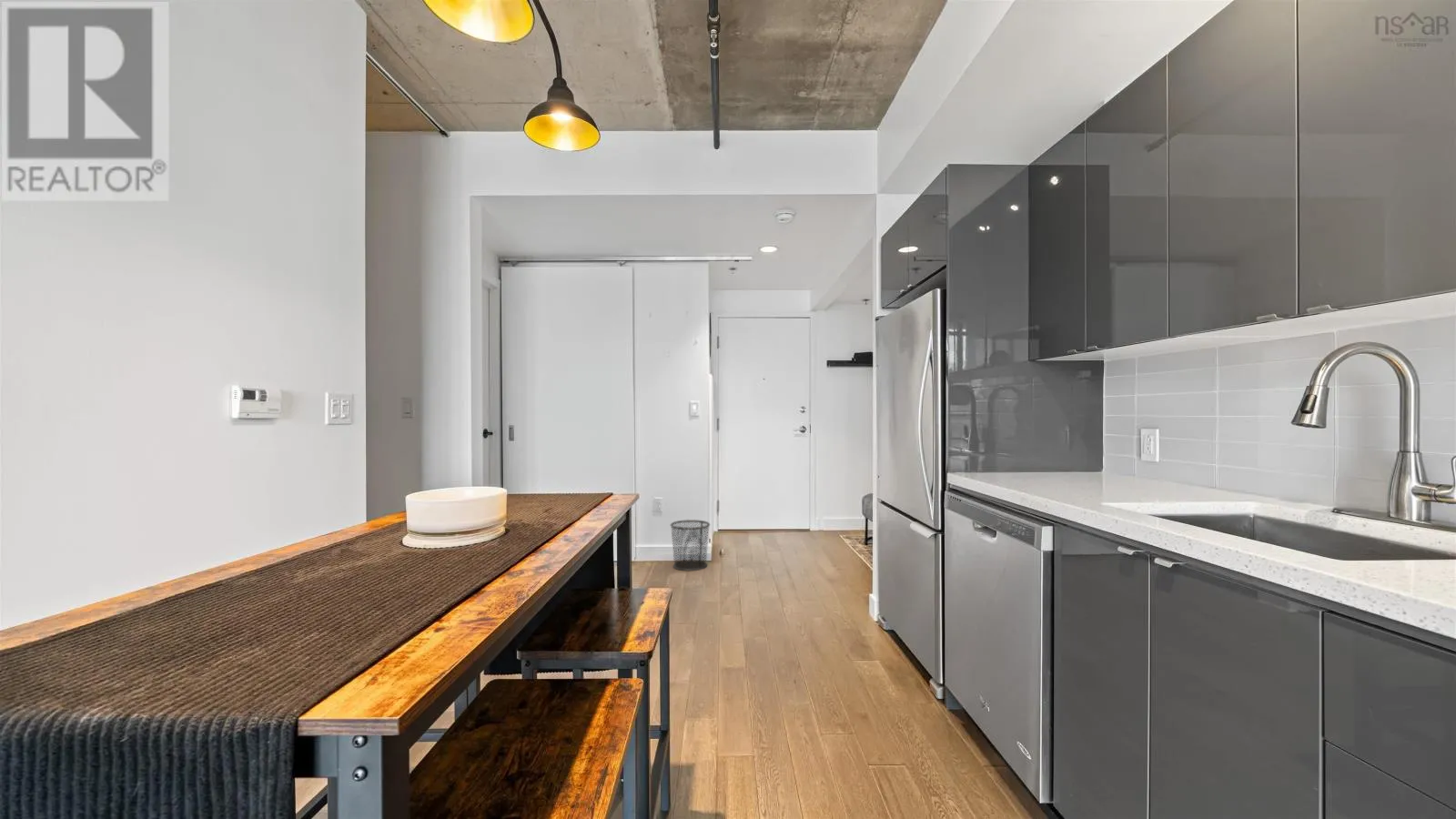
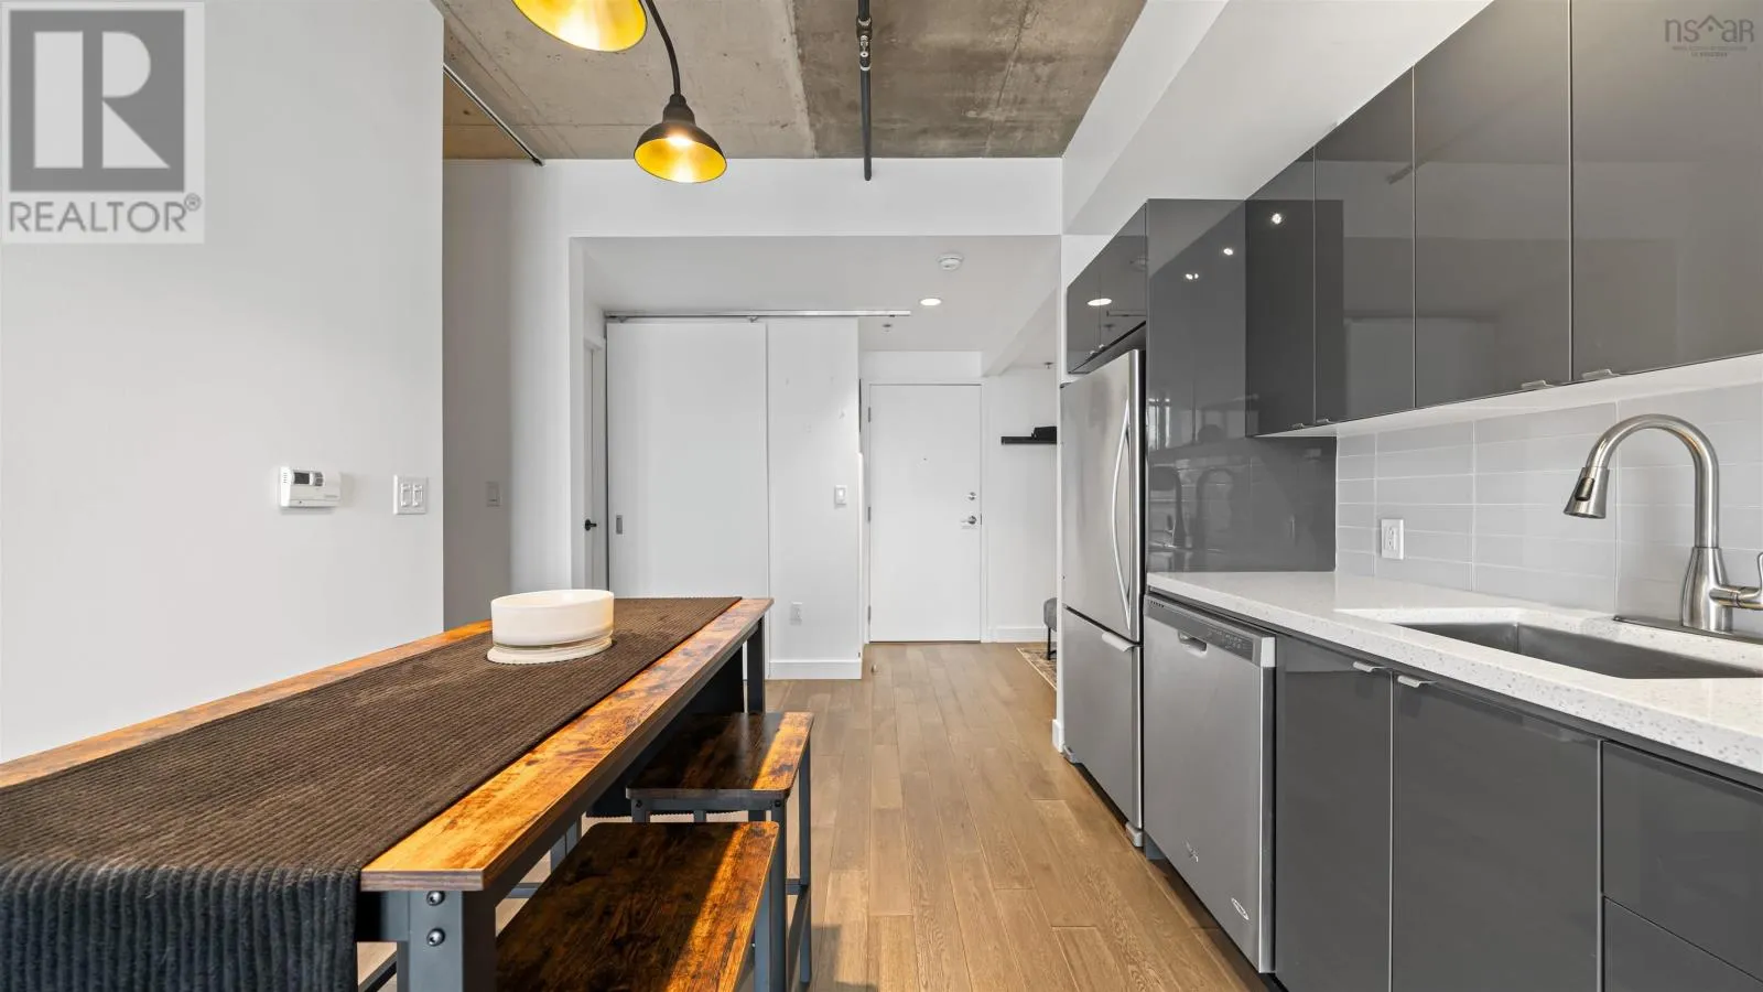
- waste bin (690, 545)
